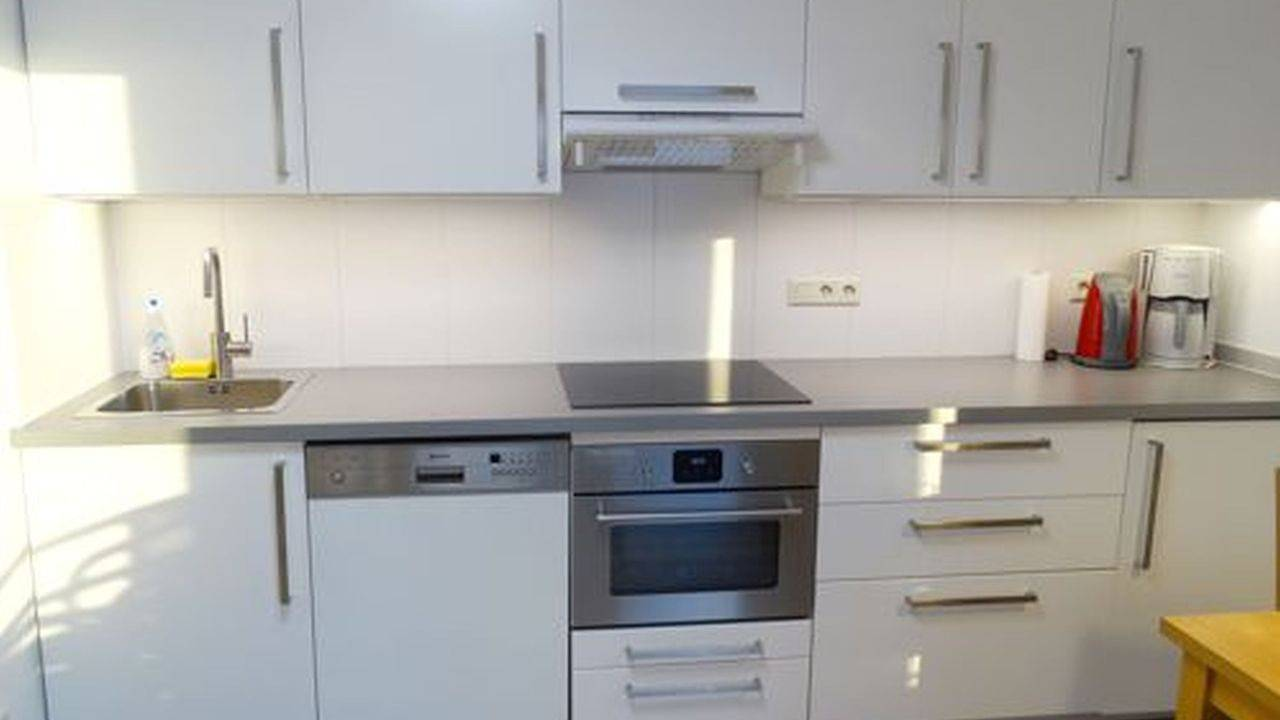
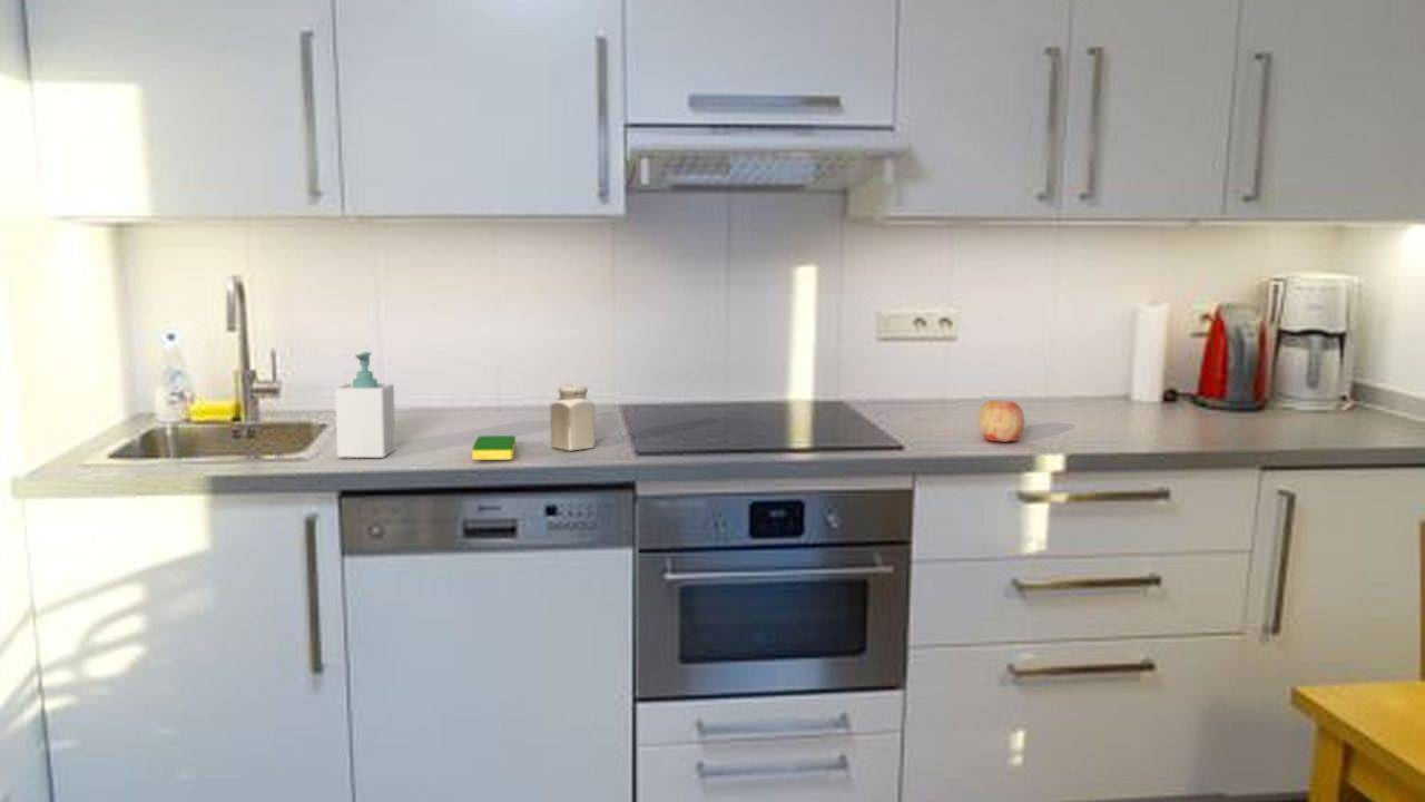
+ soap bottle (365, 403)
+ dish sponge (494, 447)
+ apple (1001, 420)
+ salt shaker (572, 415)
